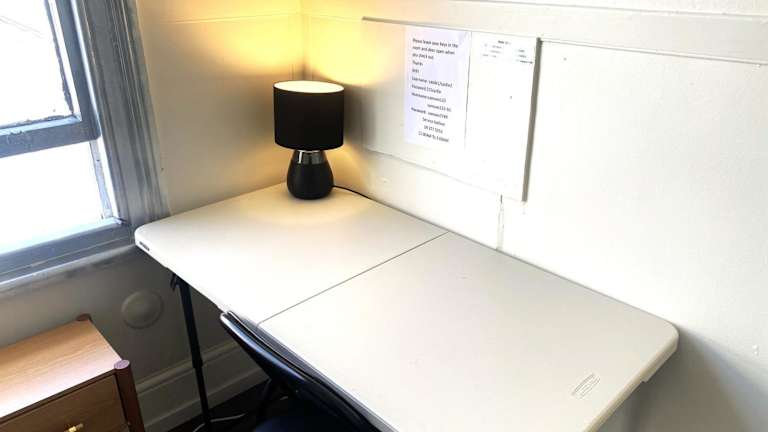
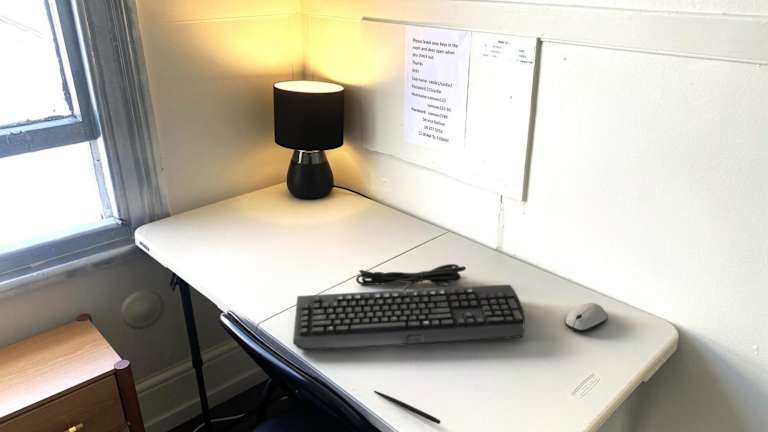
+ computer mouse (586, 314)
+ pen (405, 405)
+ keyboard (406, 299)
